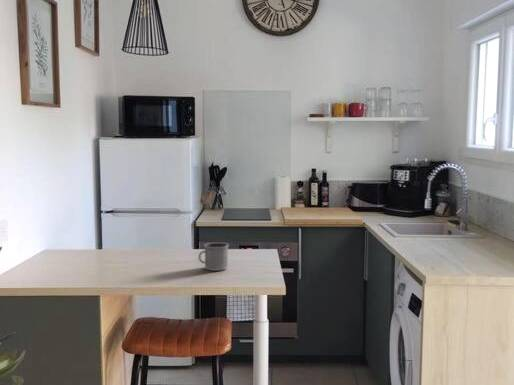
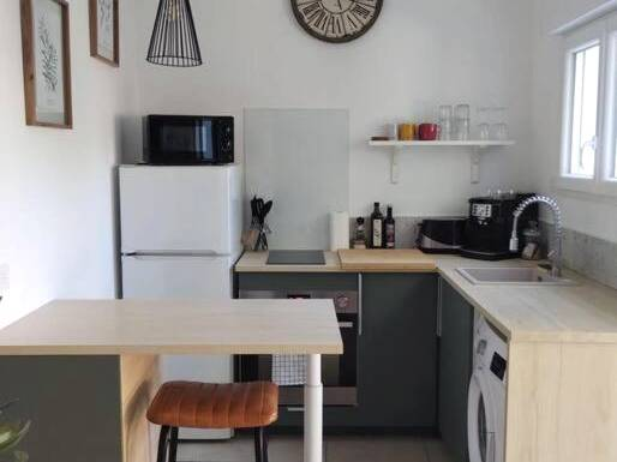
- mug (213, 256)
